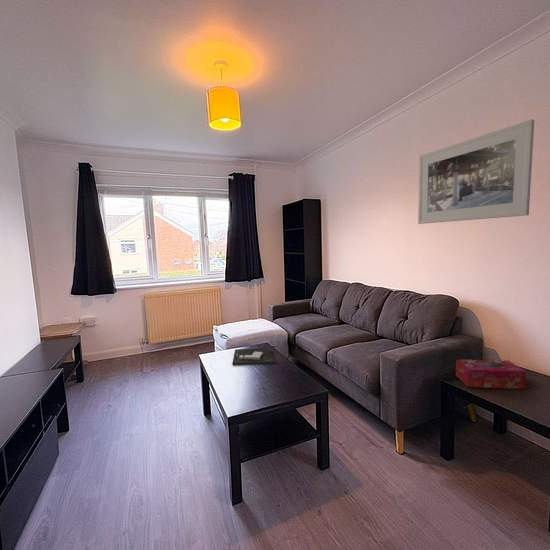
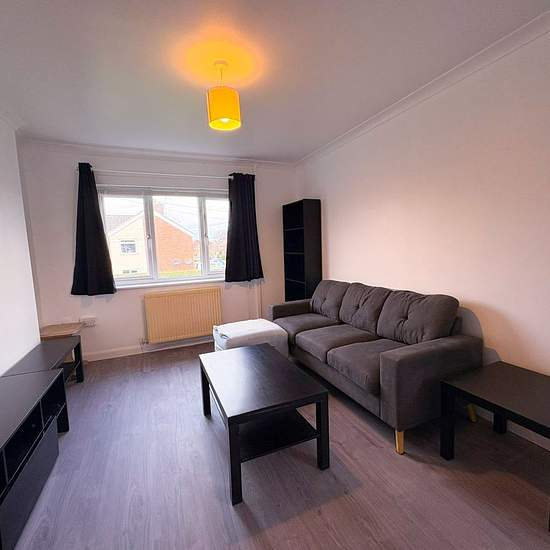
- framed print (465, 181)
- board game (252, 355)
- tissue box (488, 373)
